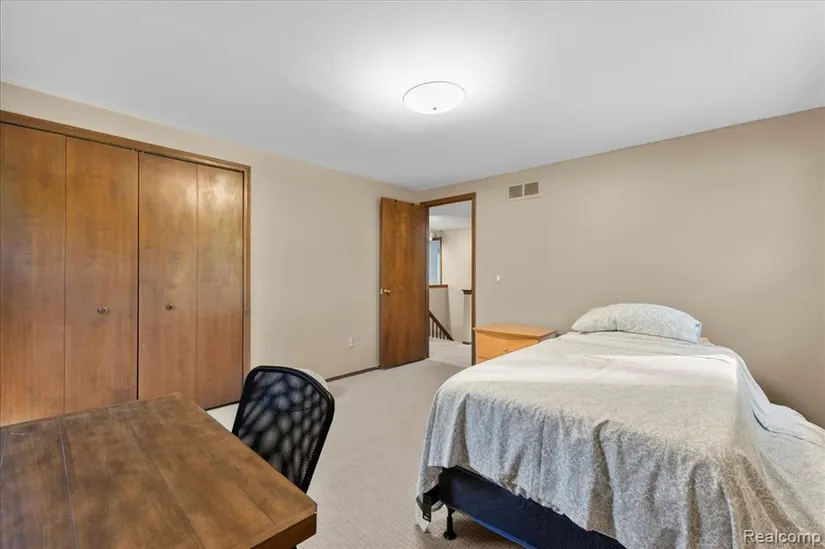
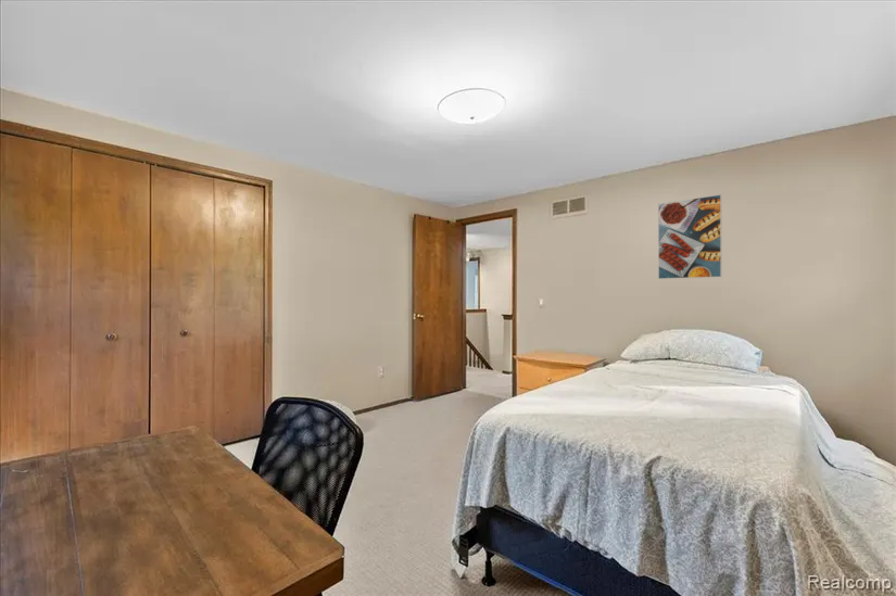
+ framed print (689, 239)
